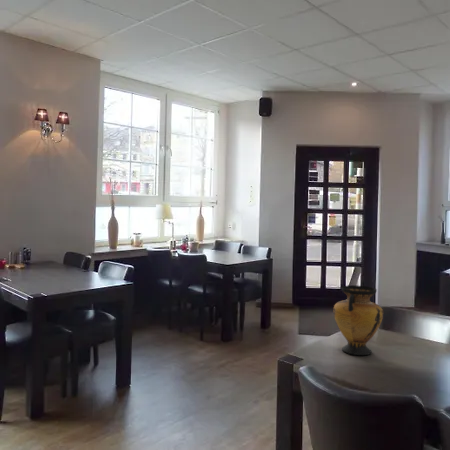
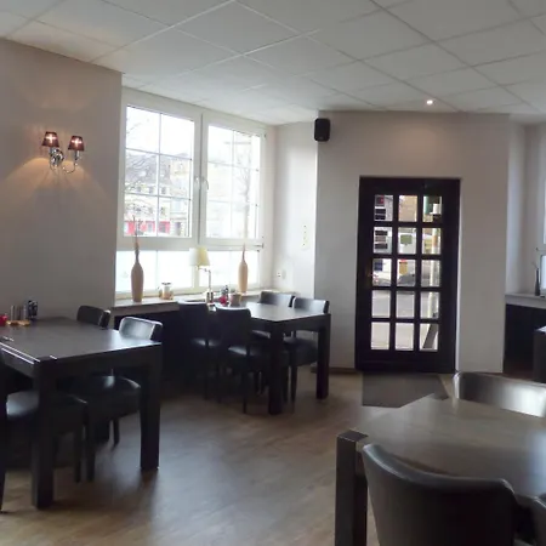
- vase (357, 319)
